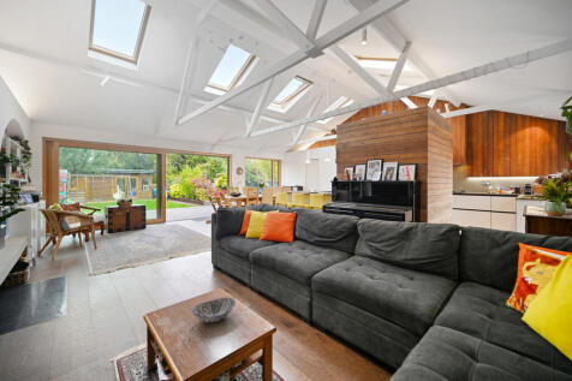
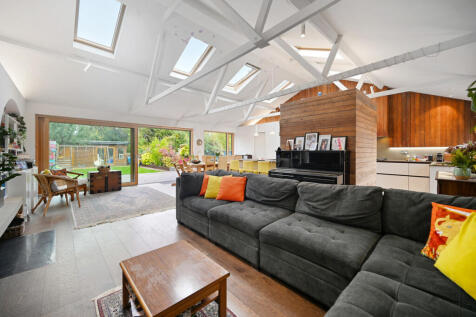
- decorative bowl (214, 311)
